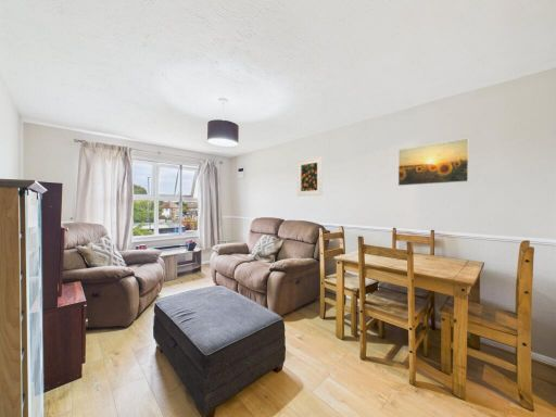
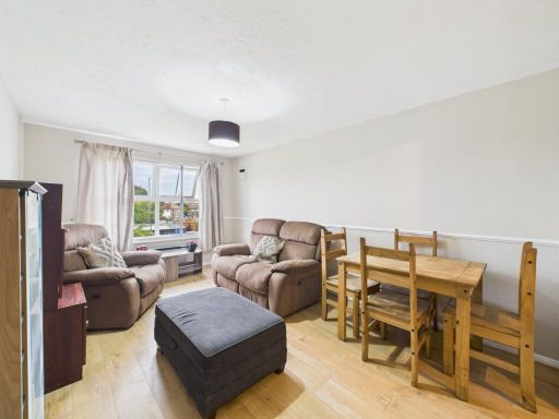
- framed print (430, 164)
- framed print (308, 177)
